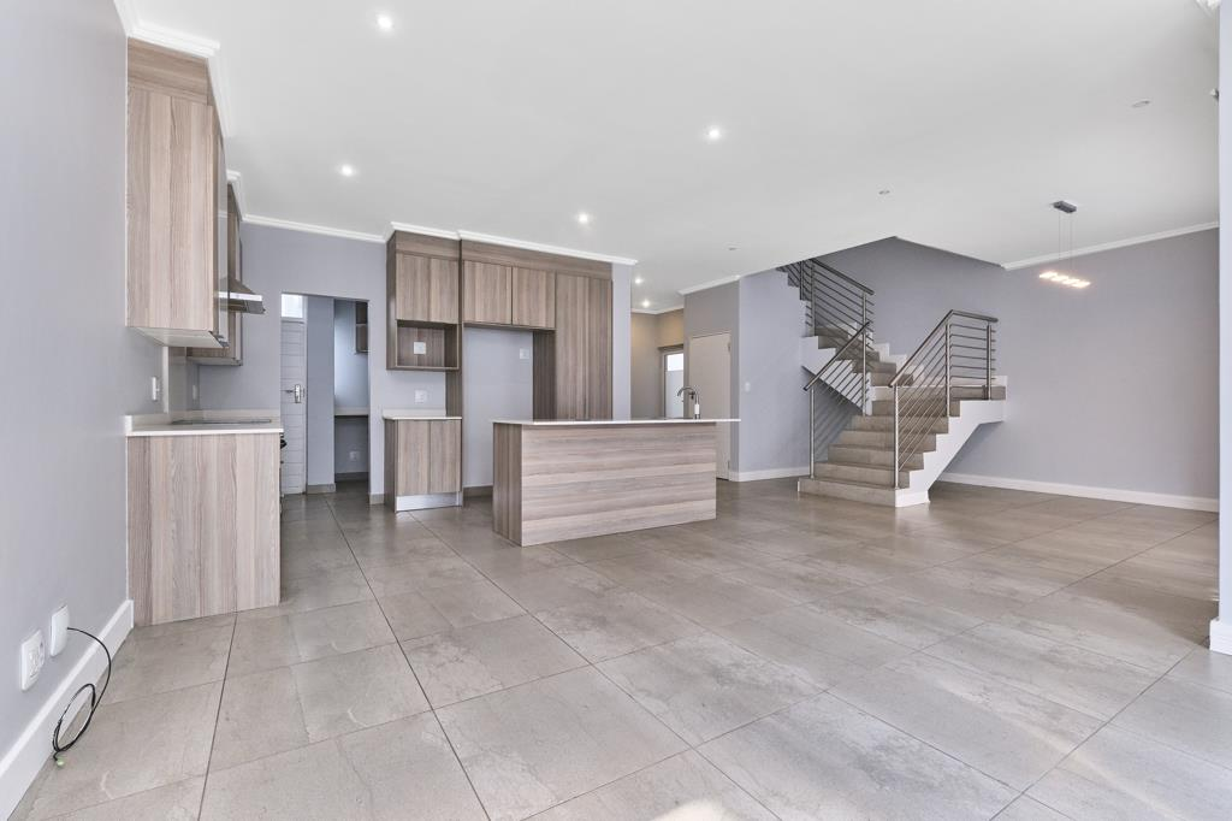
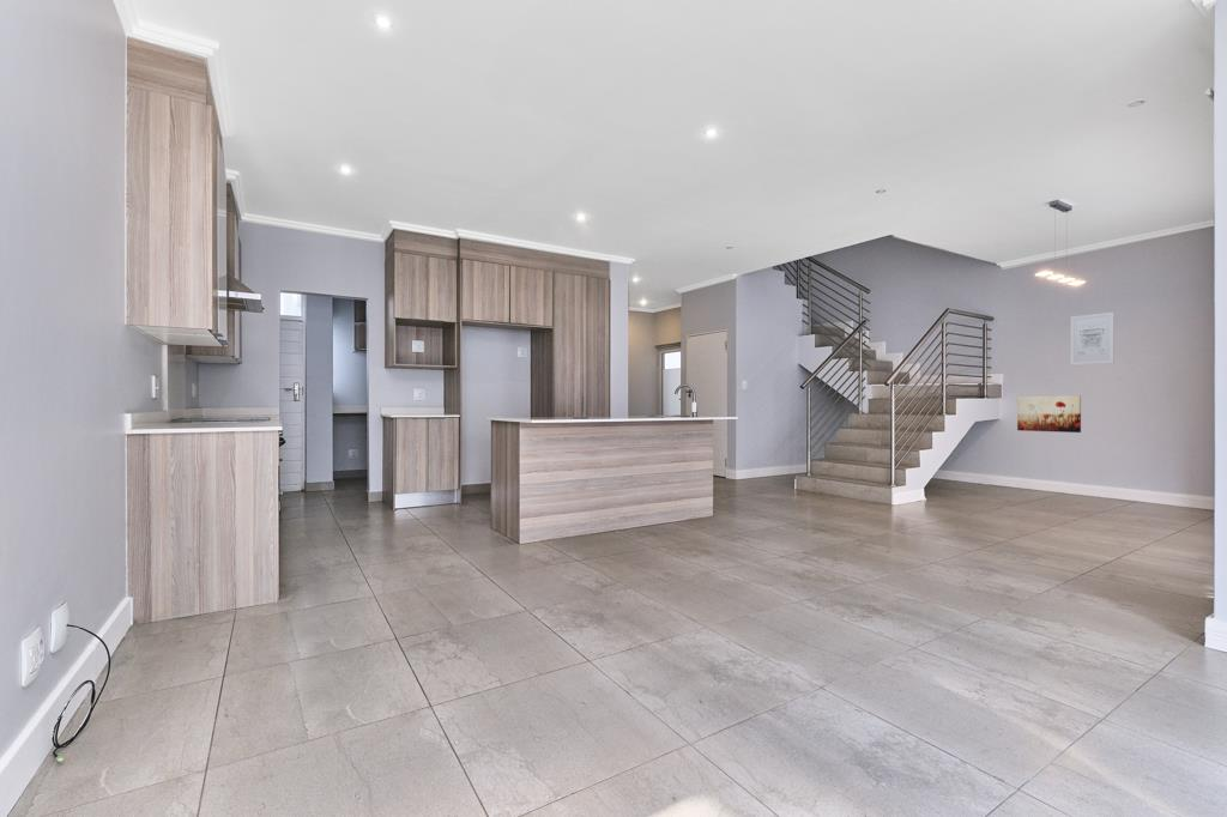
+ wall art (1092, 339)
+ wall art (1047, 413)
